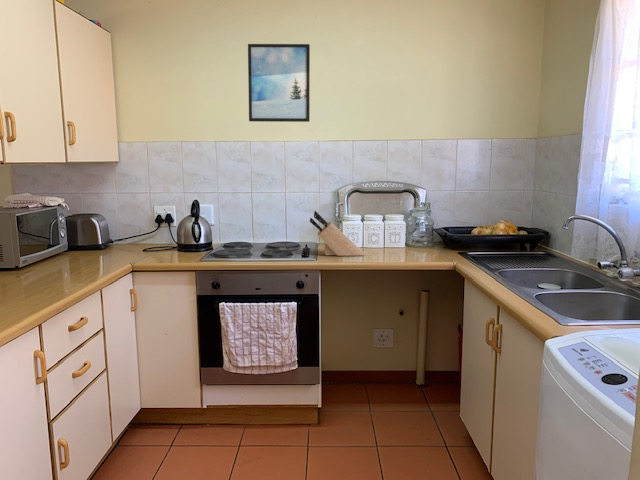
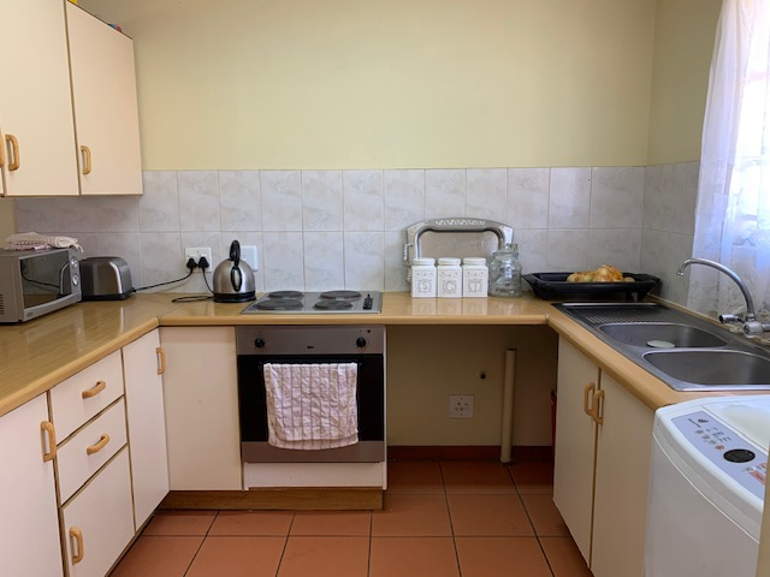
- knife block (336, 232)
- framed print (279, 83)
